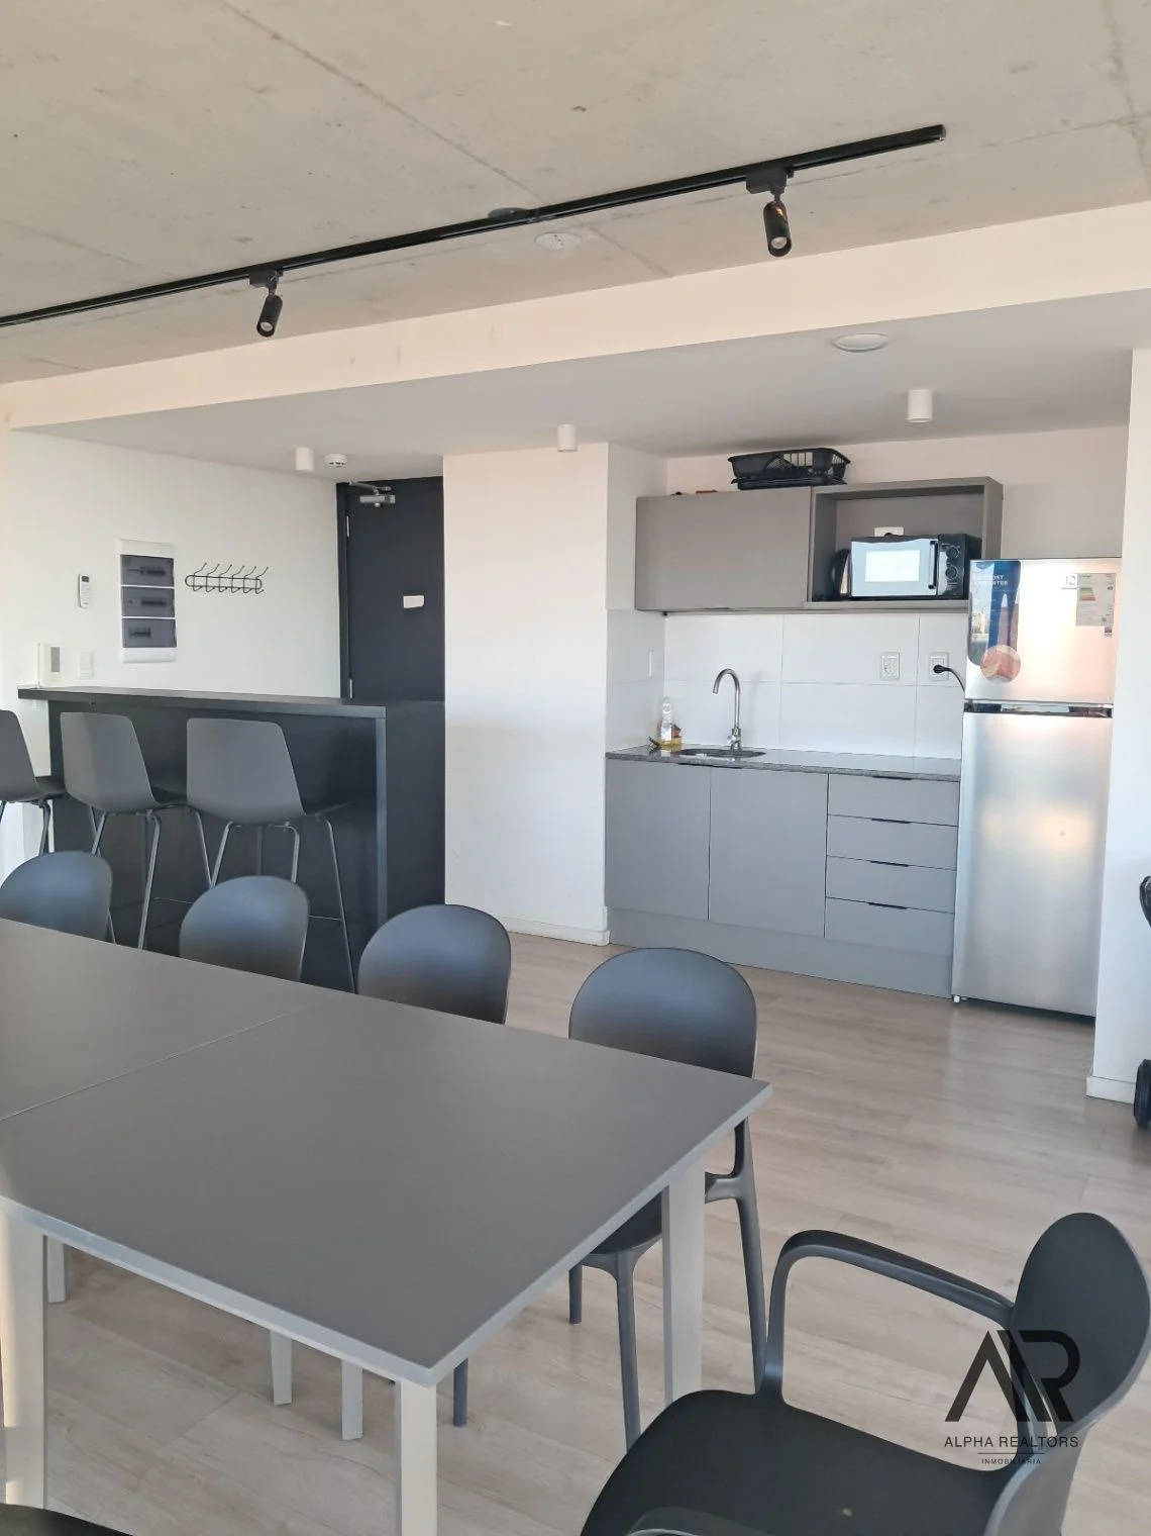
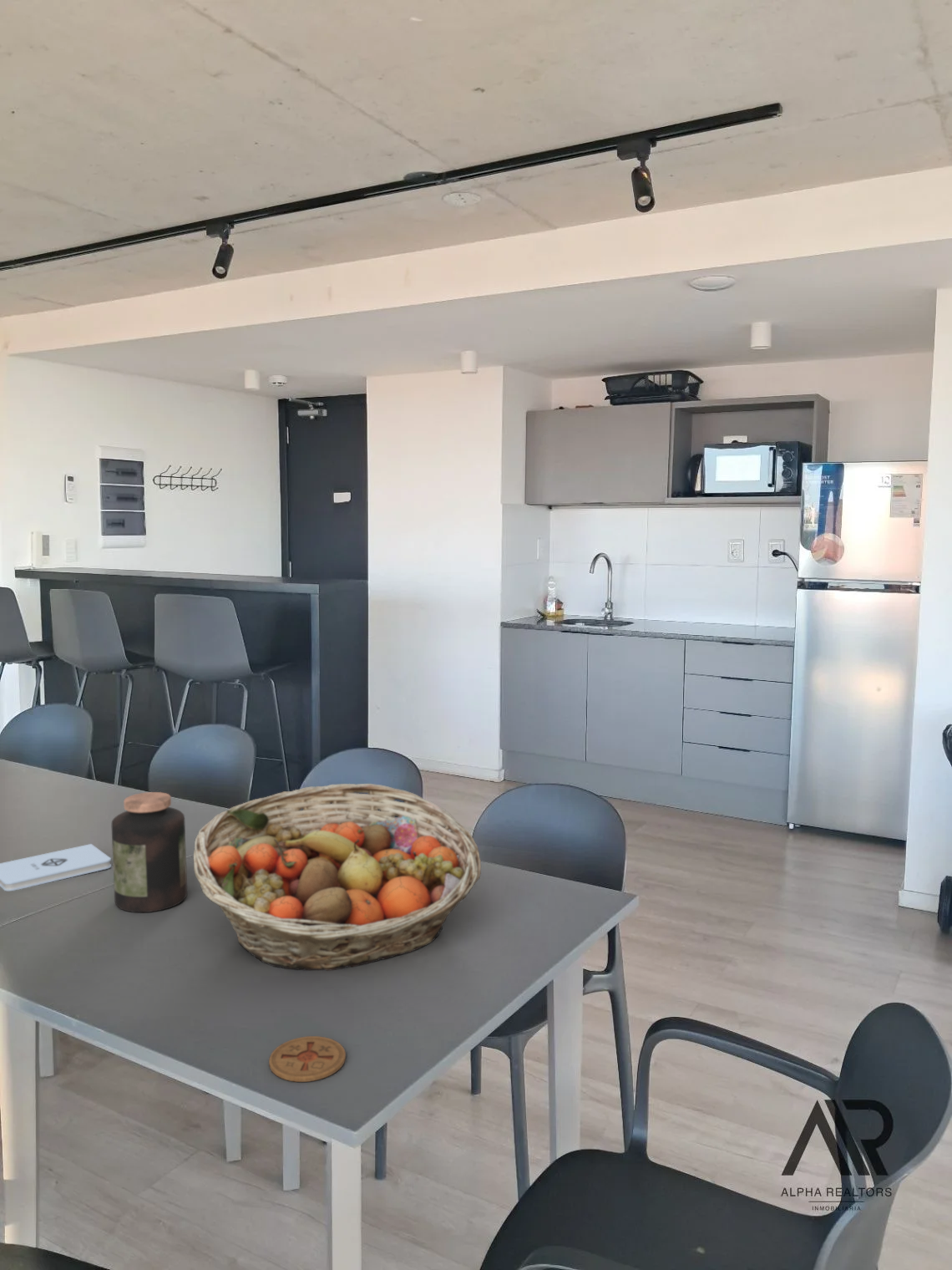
+ fruit basket (340, 871)
+ notepad (51, 866)
+ coaster (307, 1058)
+ jar (149, 849)
